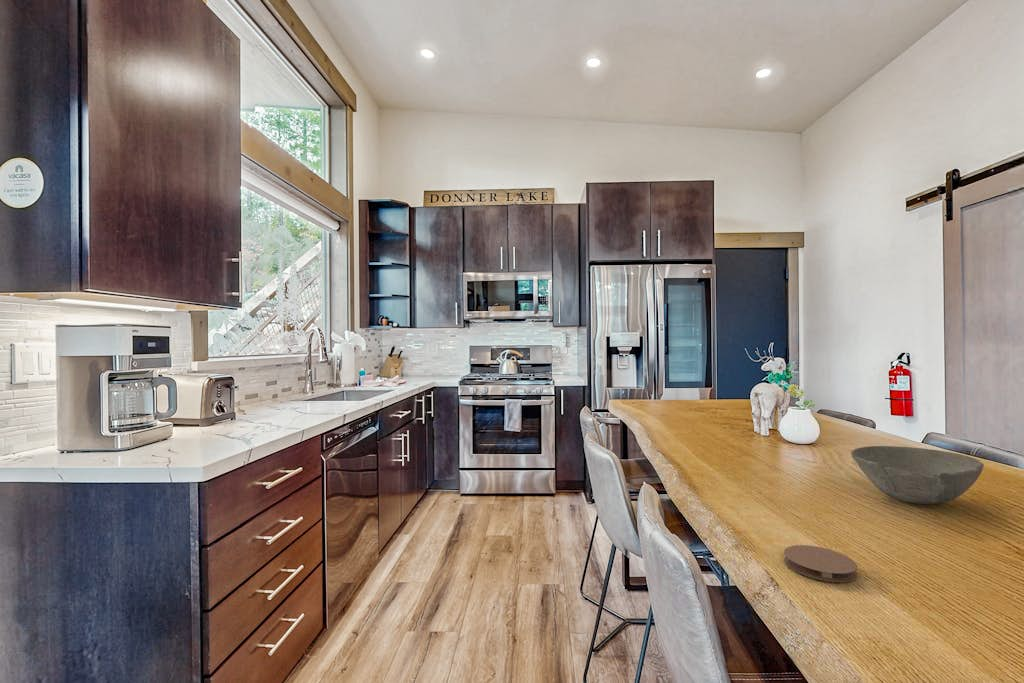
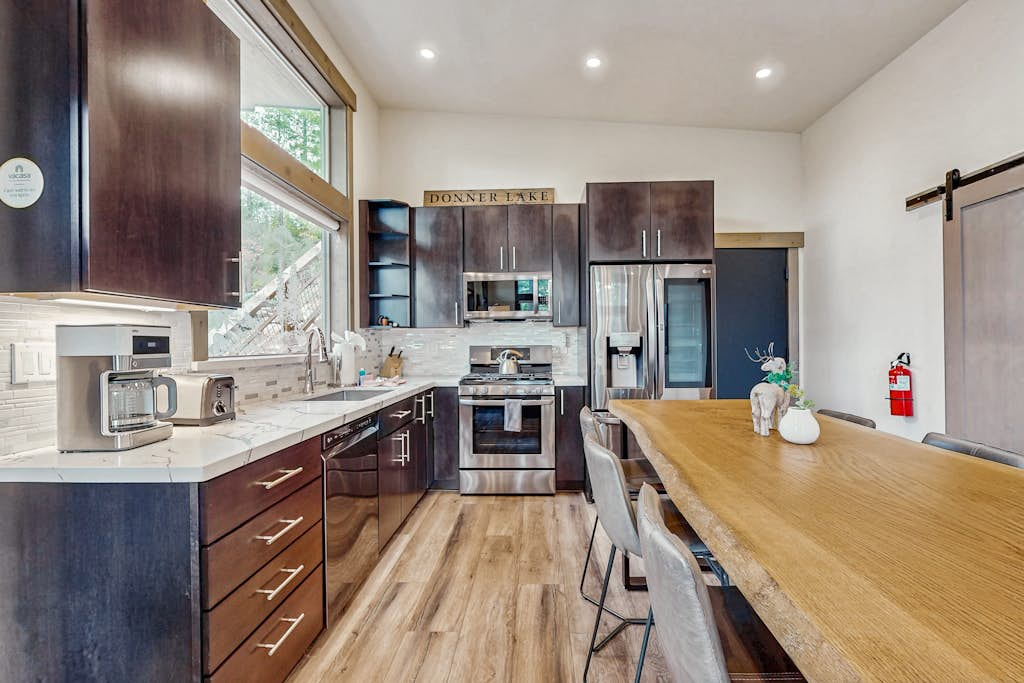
- coaster (819, 562)
- bowl (911, 477)
